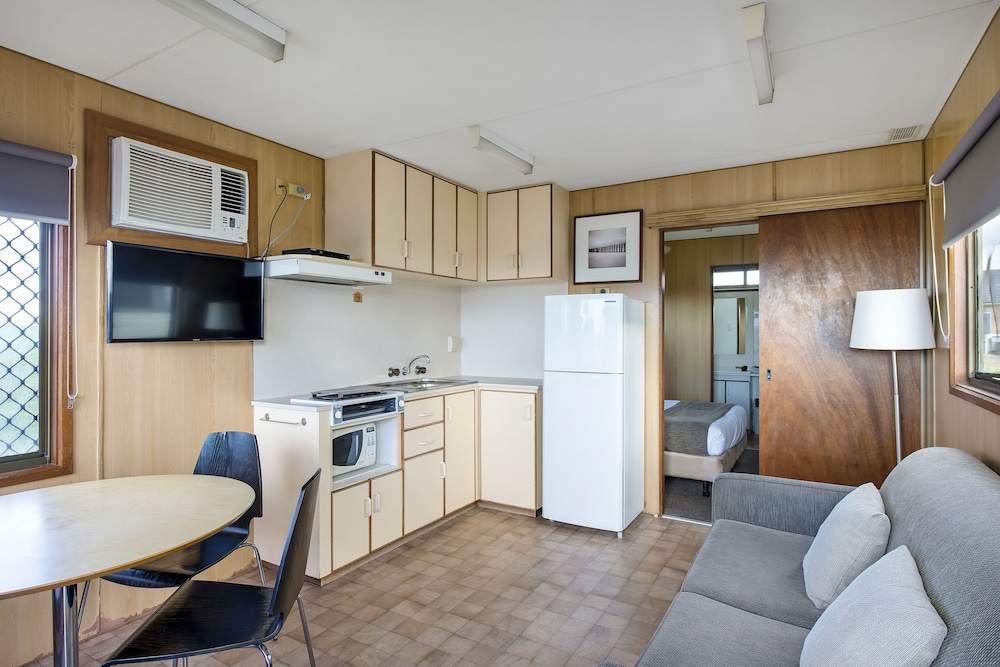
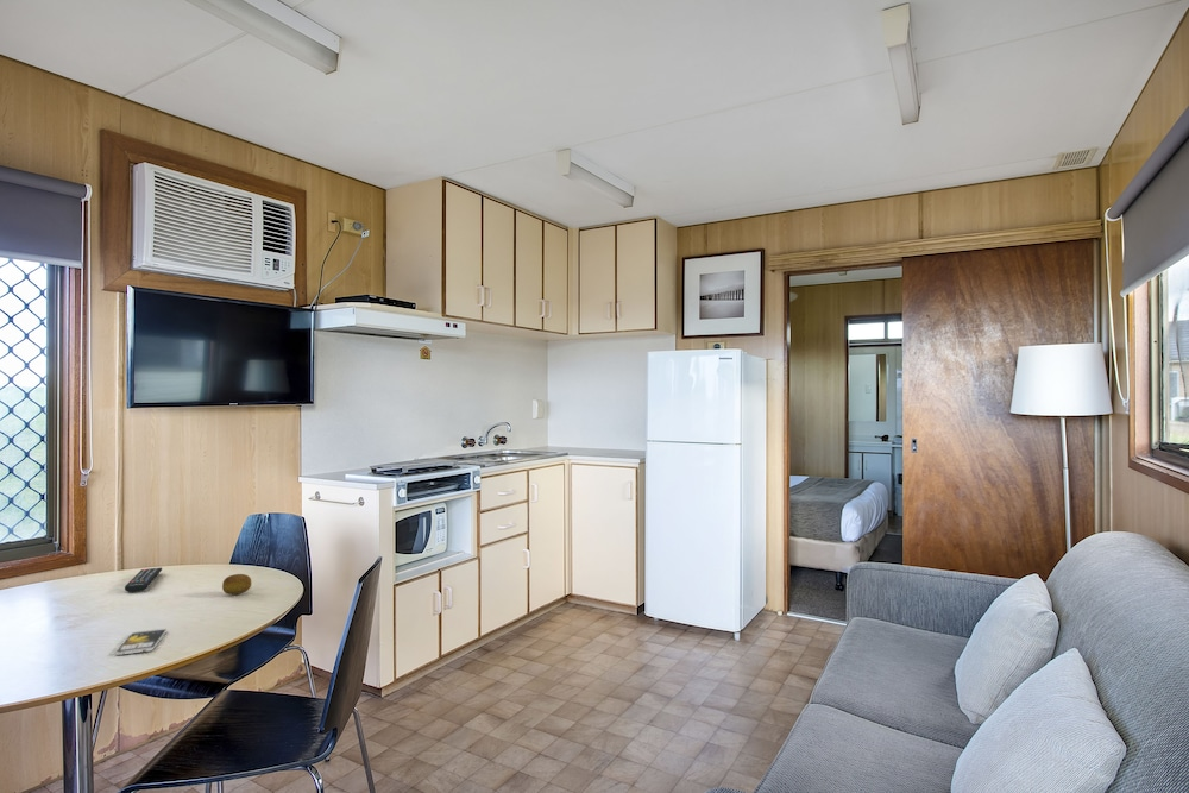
+ smartphone (141, 641)
+ remote control (144, 579)
+ fruit (237, 584)
